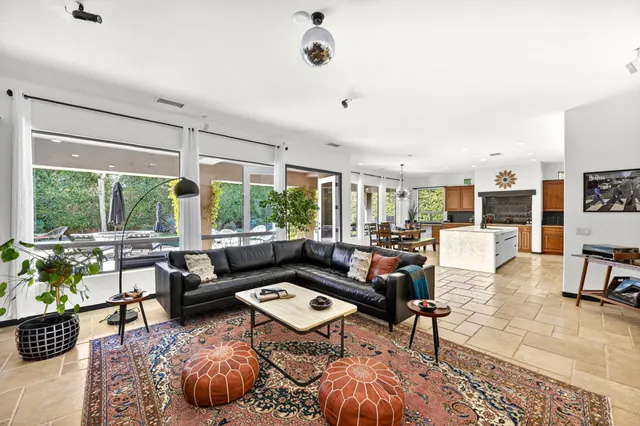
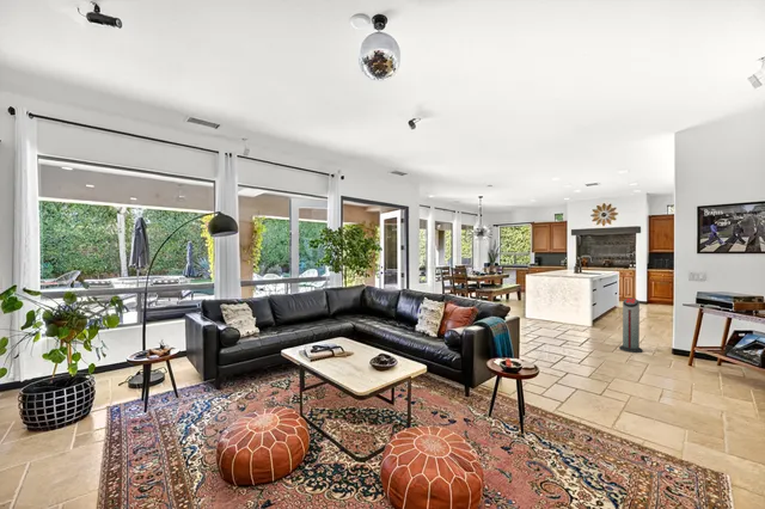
+ air purifier (630, 324)
